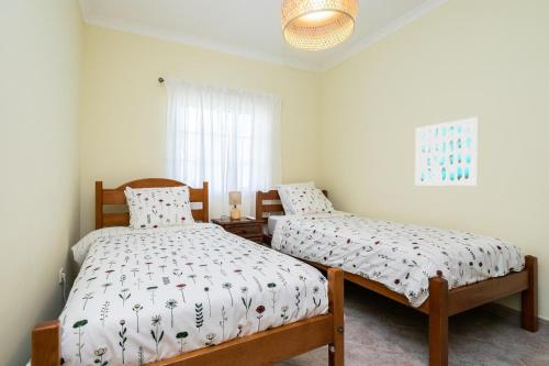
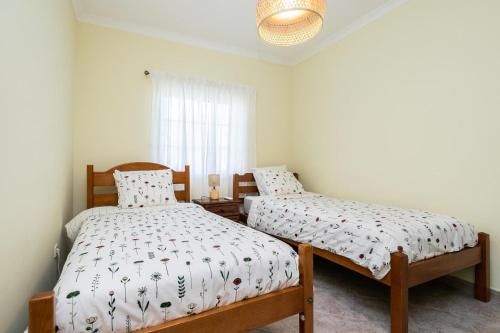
- wall art (442, 154)
